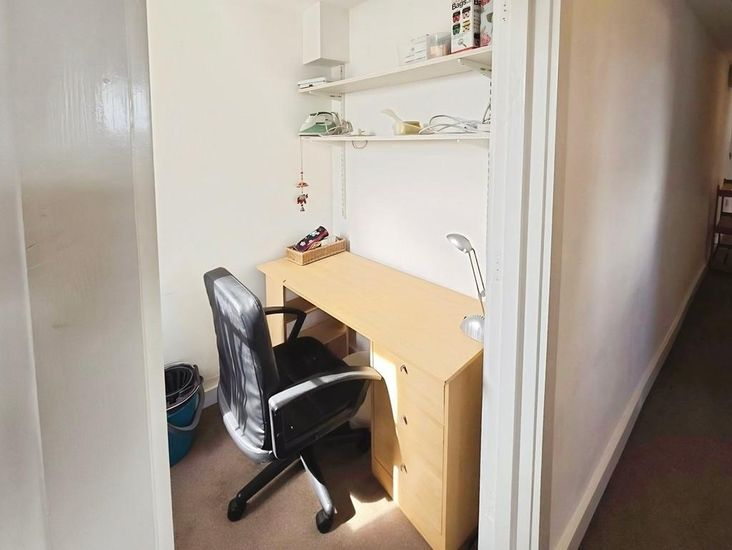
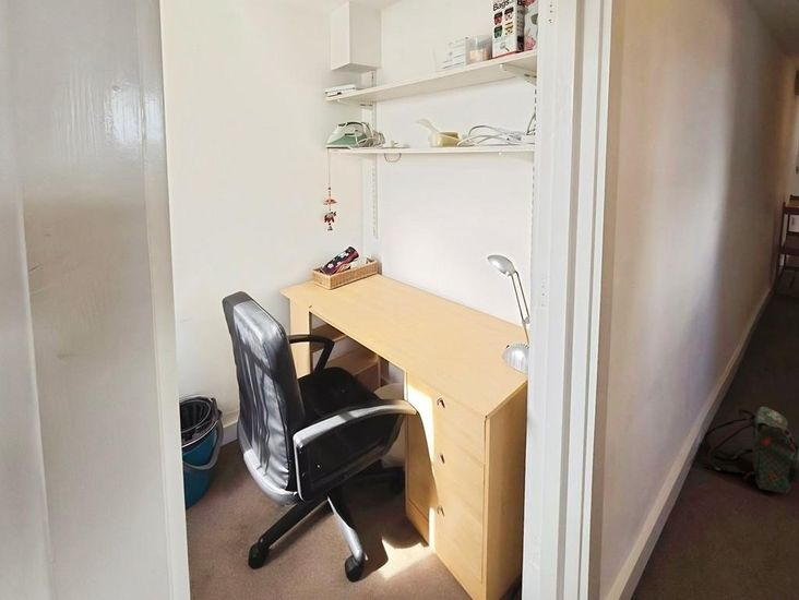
+ backpack (752, 442)
